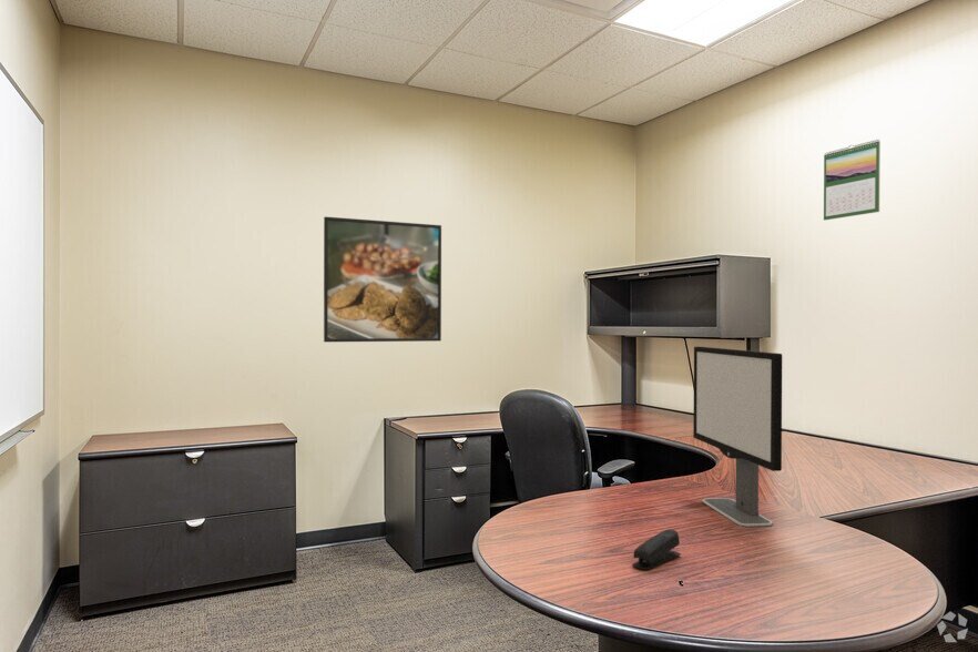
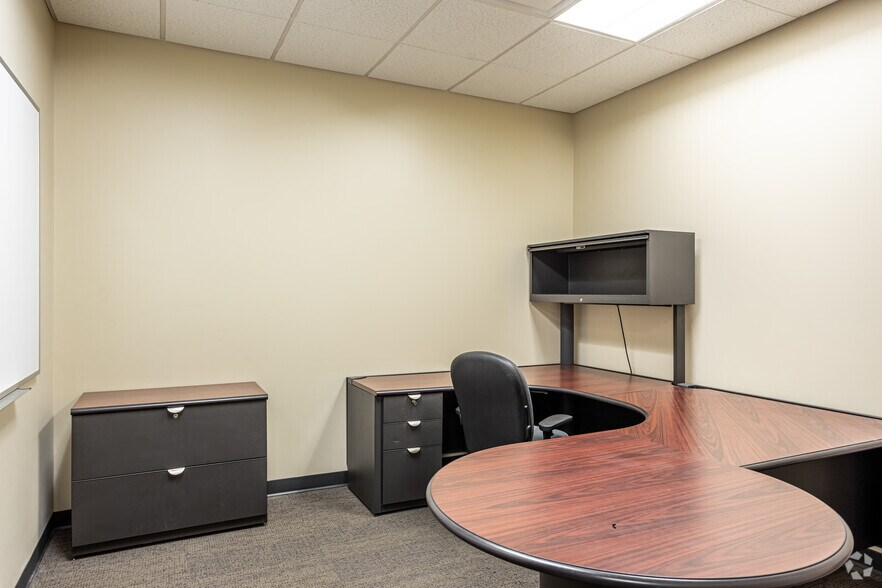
- calendar (850, 180)
- computer monitor (735, 430)
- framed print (385, 281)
- stapler (656, 548)
